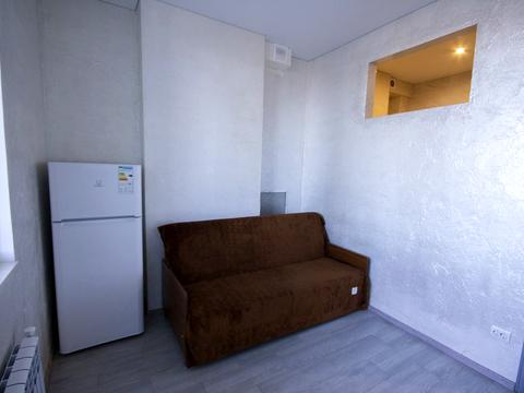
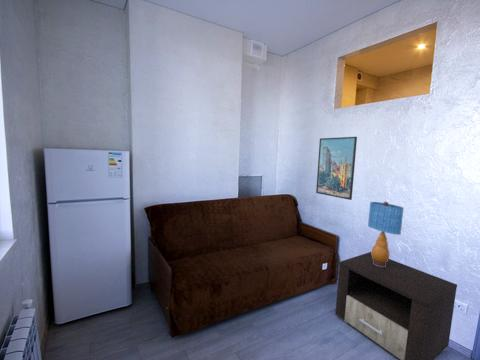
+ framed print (334, 167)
+ nightstand (389, 302)
+ table lamp (383, 233)
